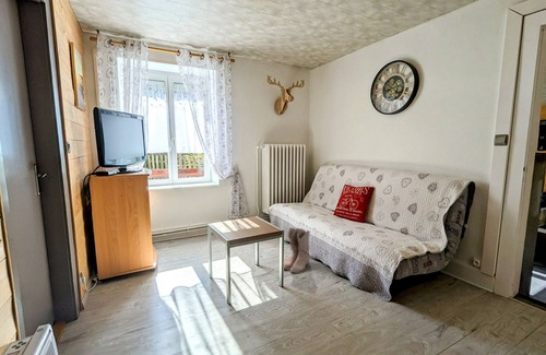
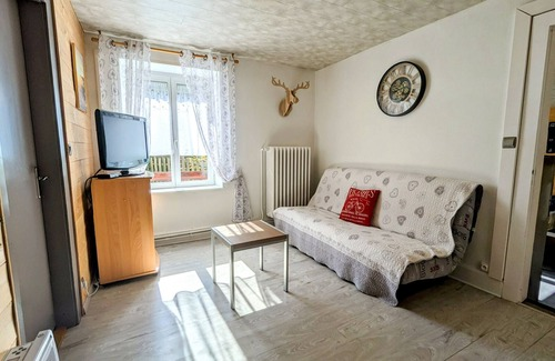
- boots (296, 248)
